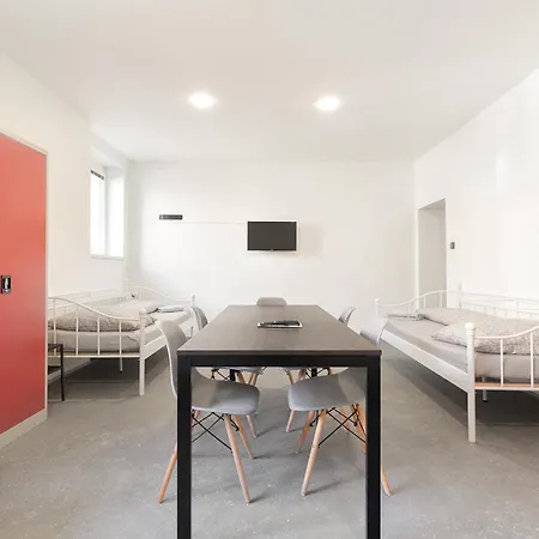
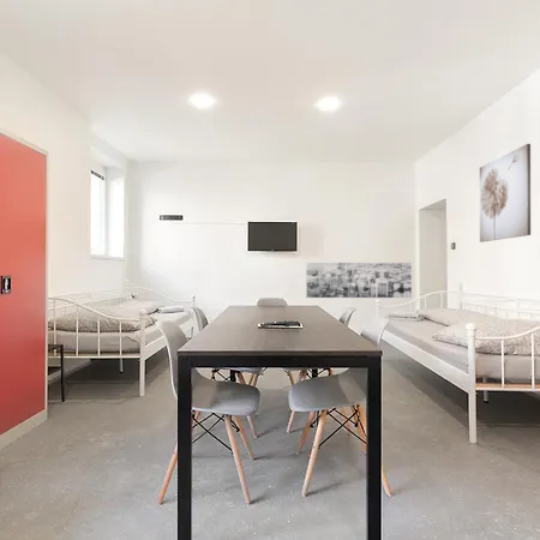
+ wall art (358, 280)
+ wall art (502, 197)
